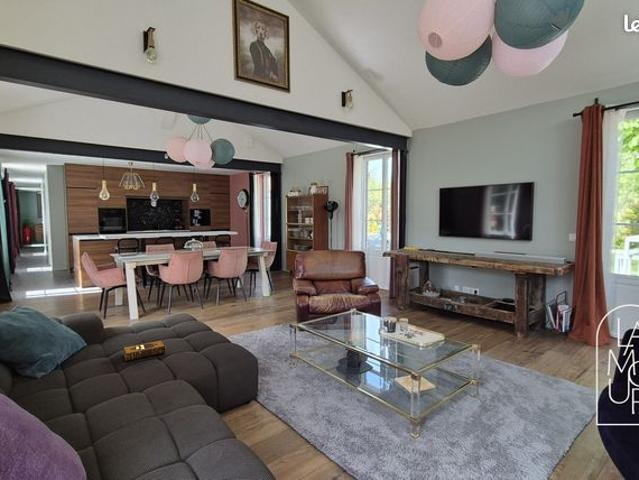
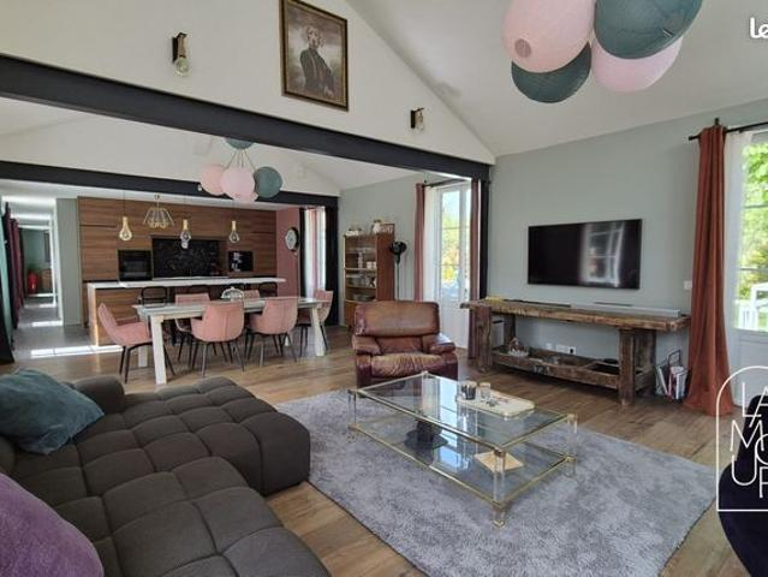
- hardback book (144, 350)
